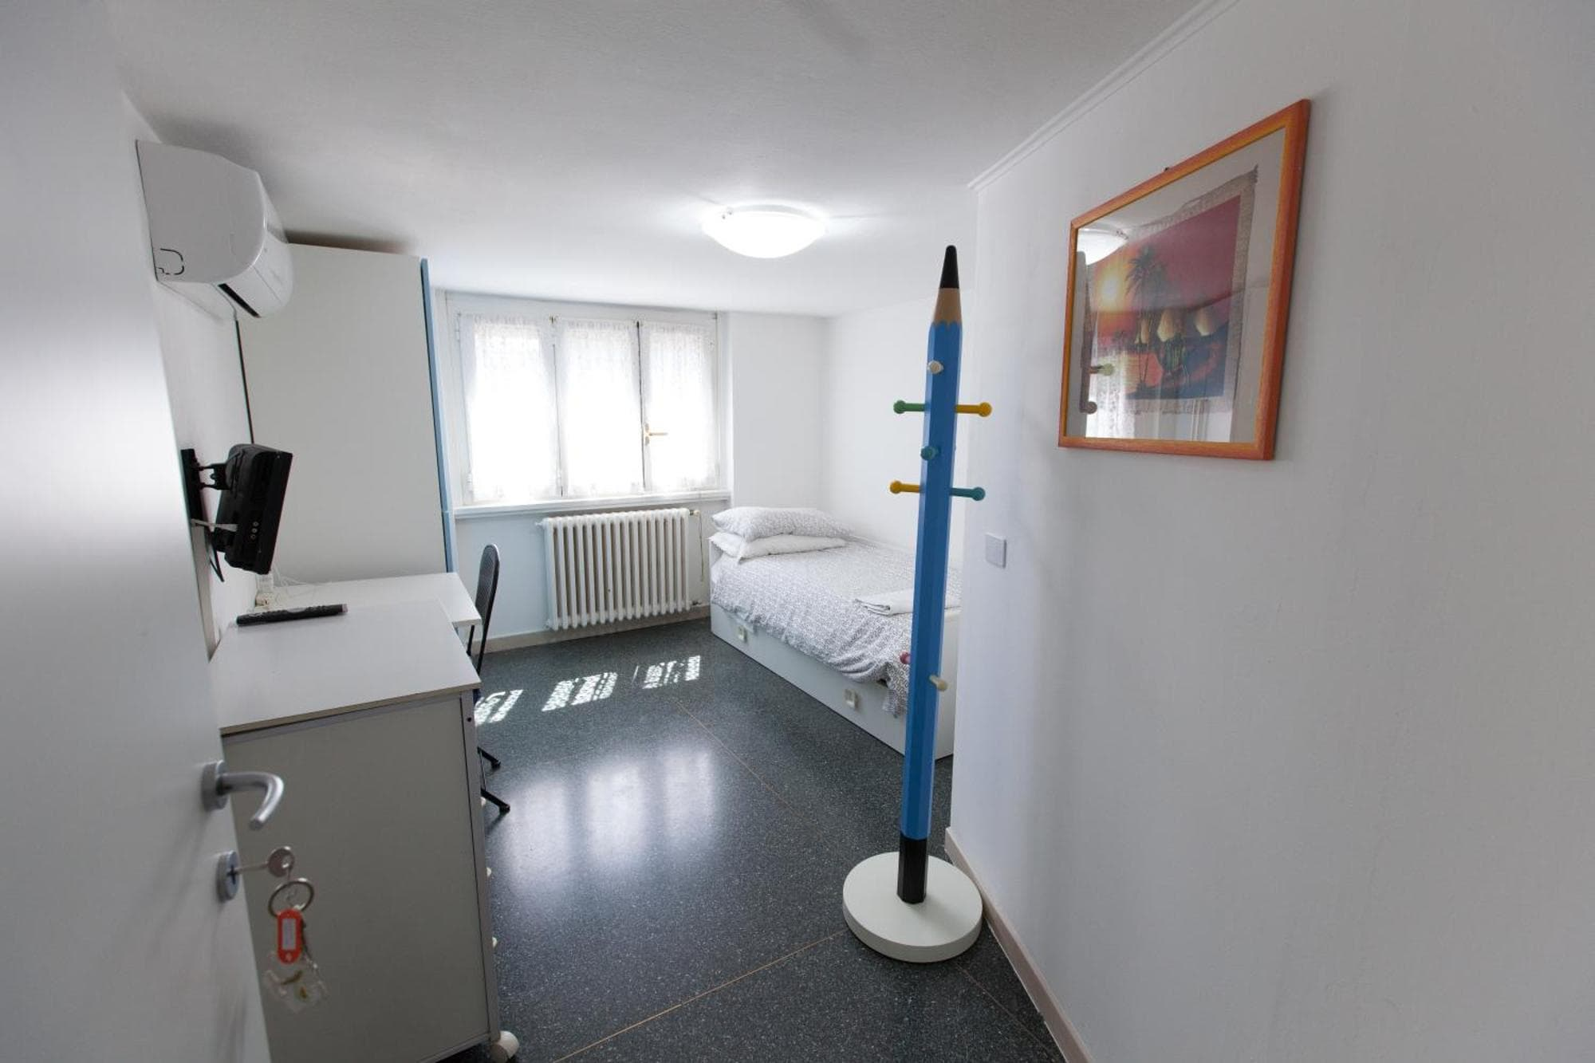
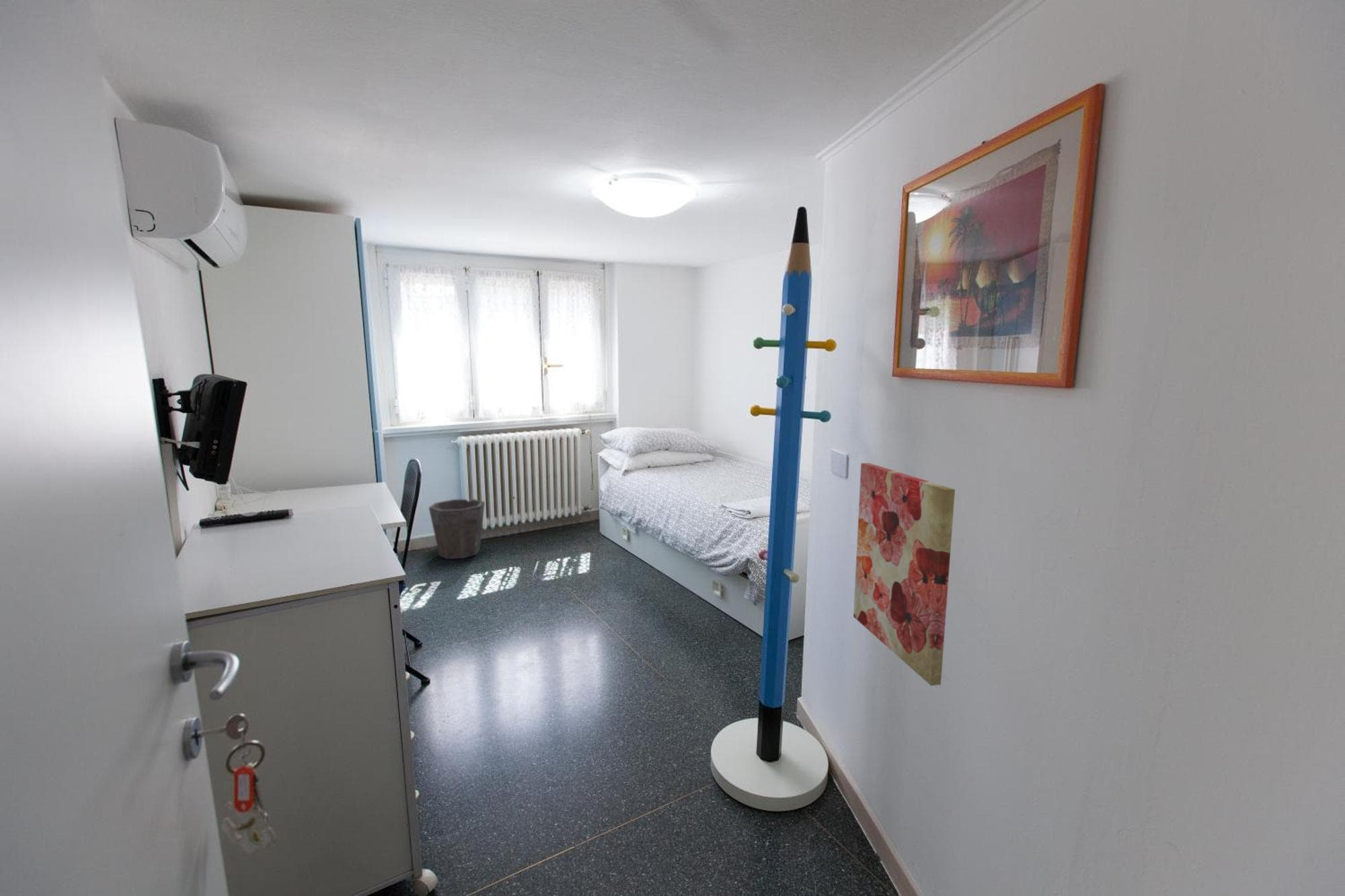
+ wall art (896, 562)
+ waste bin (458, 528)
